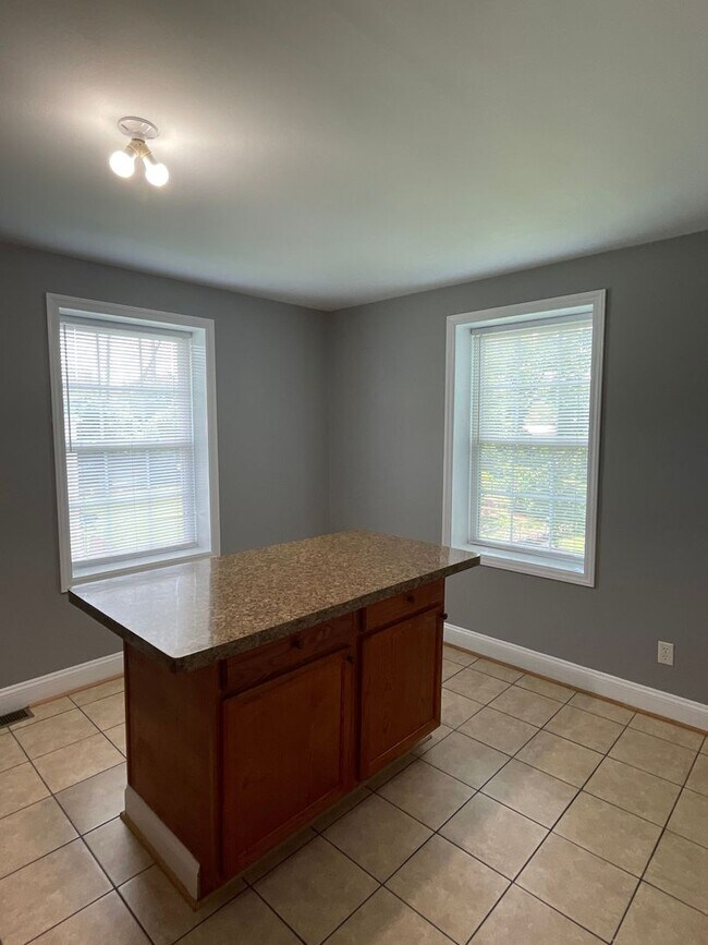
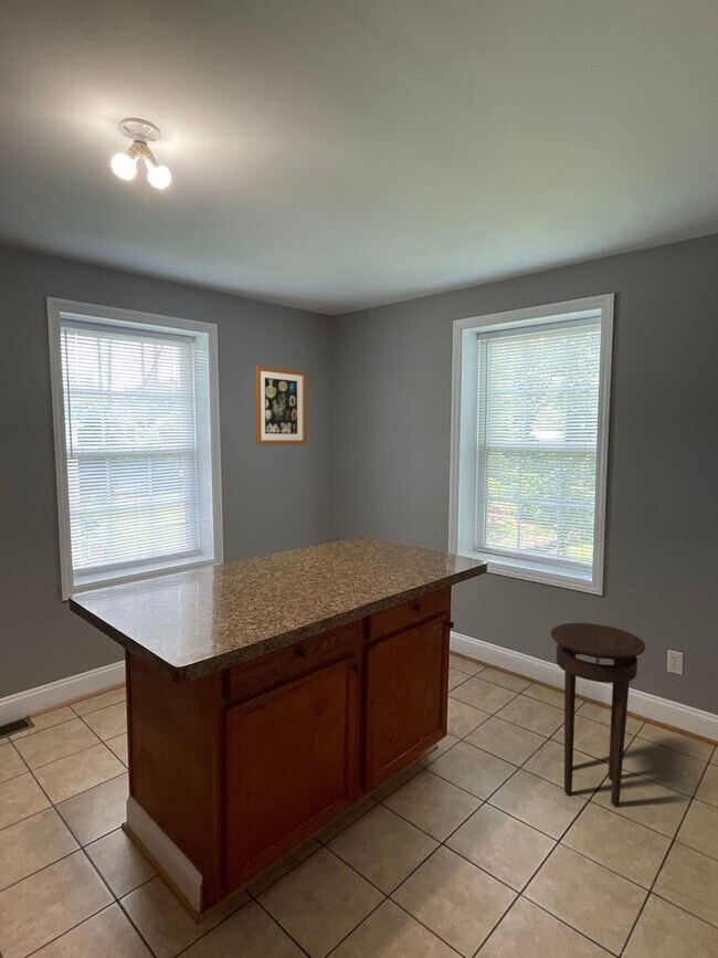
+ stool (611, 713)
+ wall art (282, 407)
